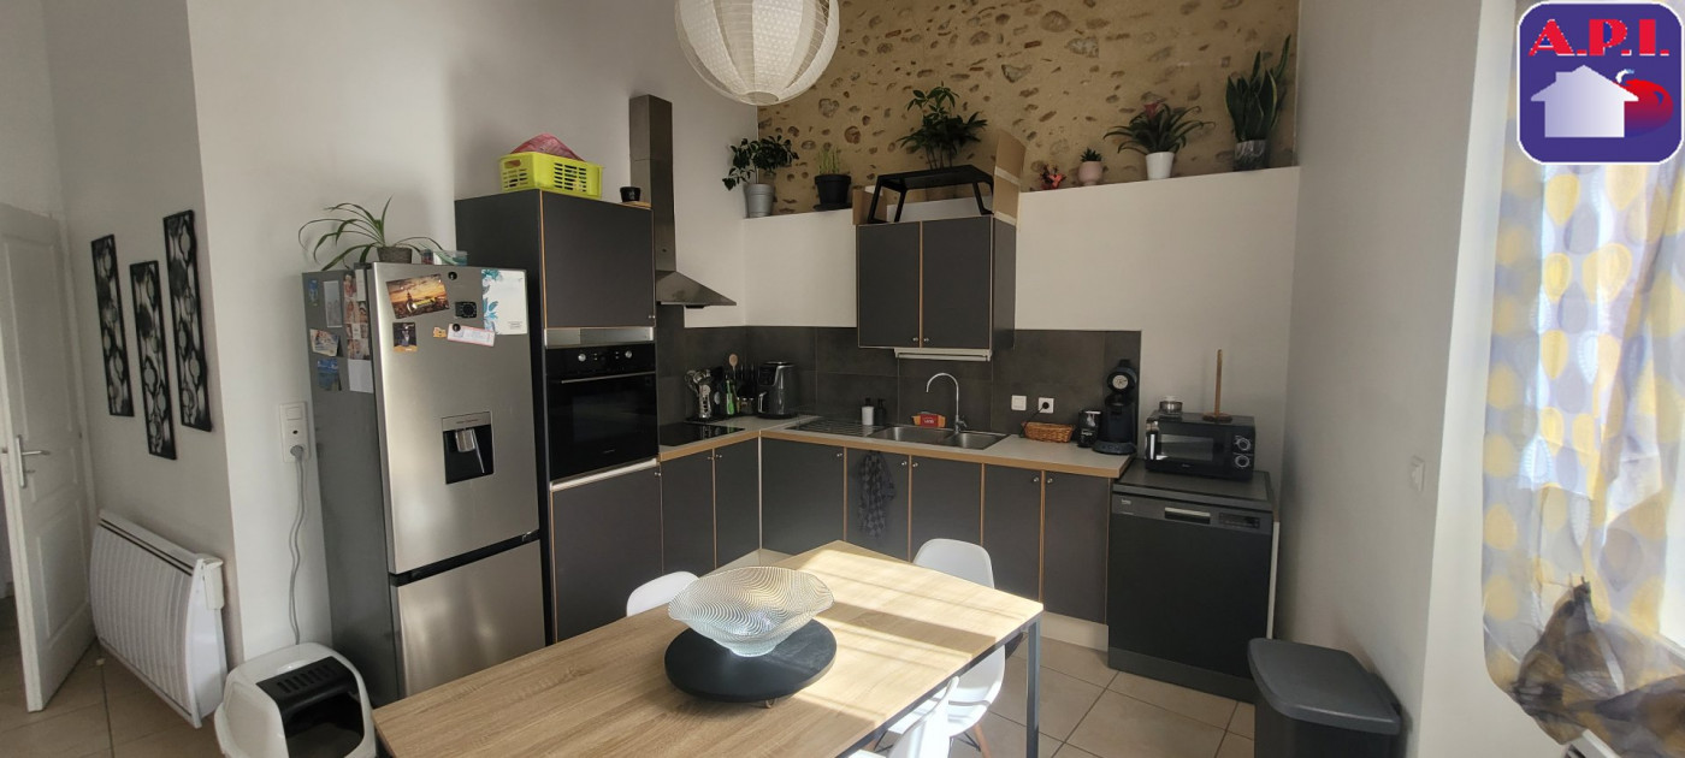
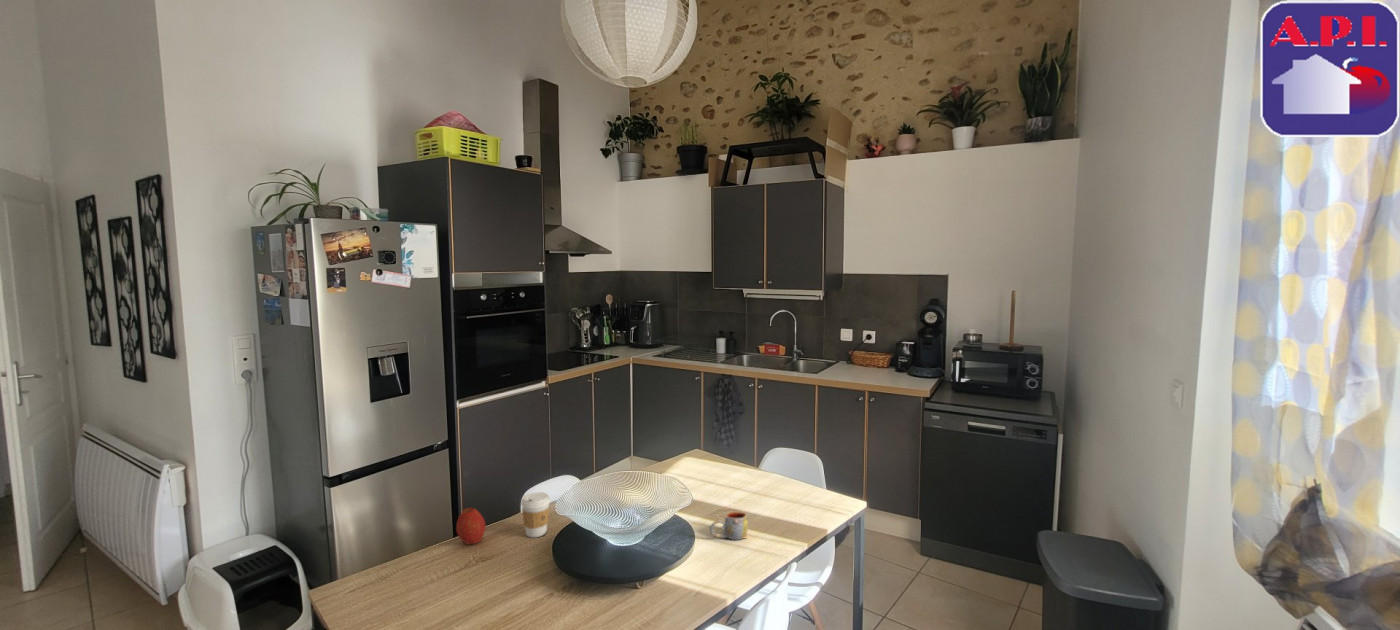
+ apple (470, 524)
+ coffee cup (536, 514)
+ mug (728, 526)
